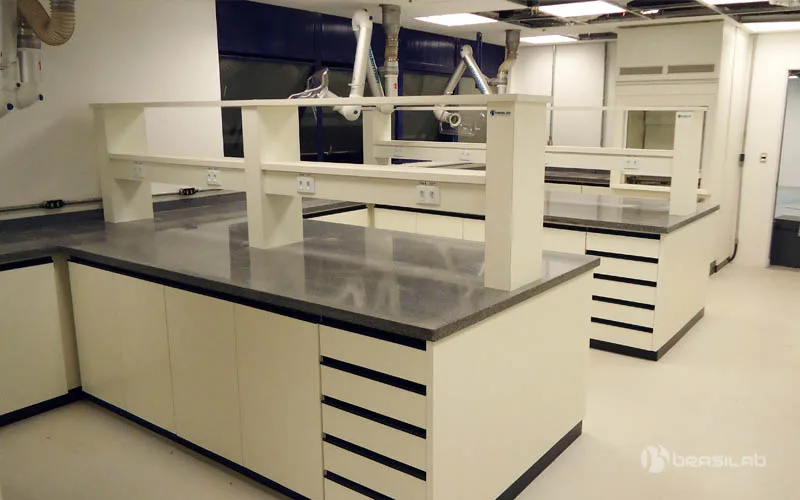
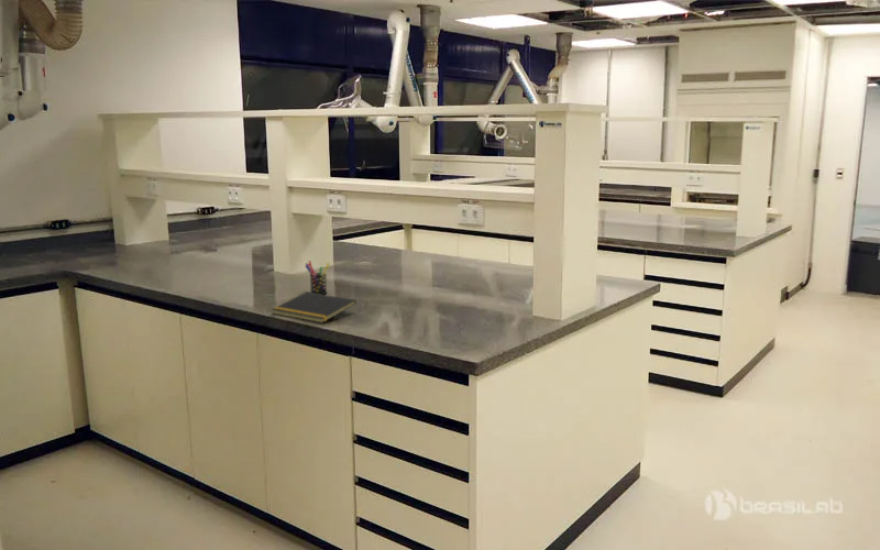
+ pen holder (317, 276)
+ notepad (314, 306)
